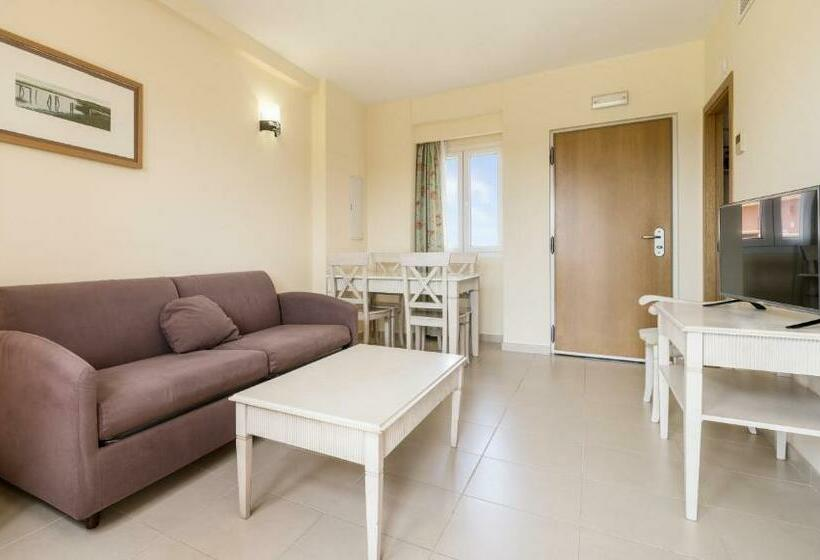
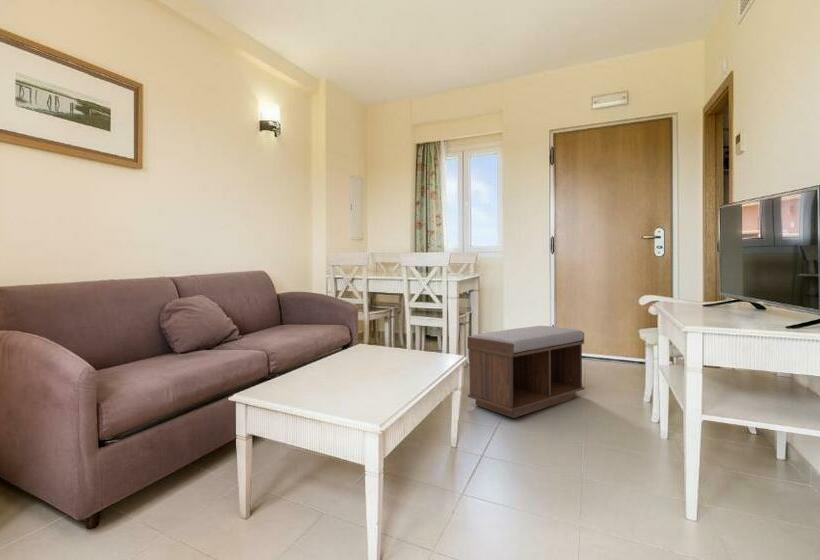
+ bench (528, 365)
